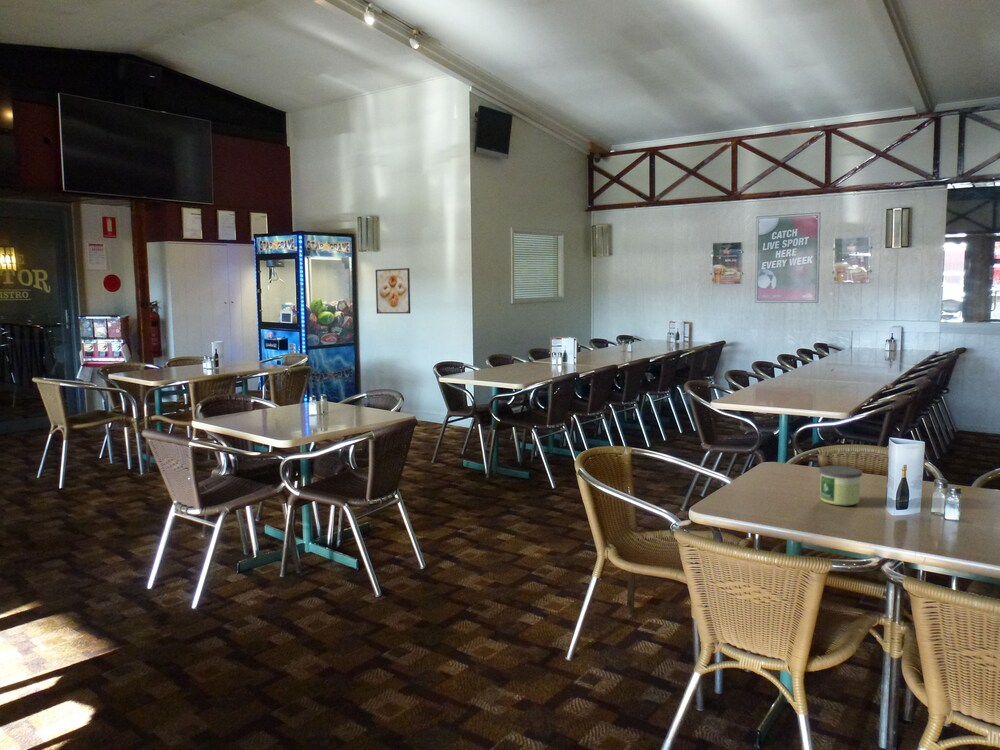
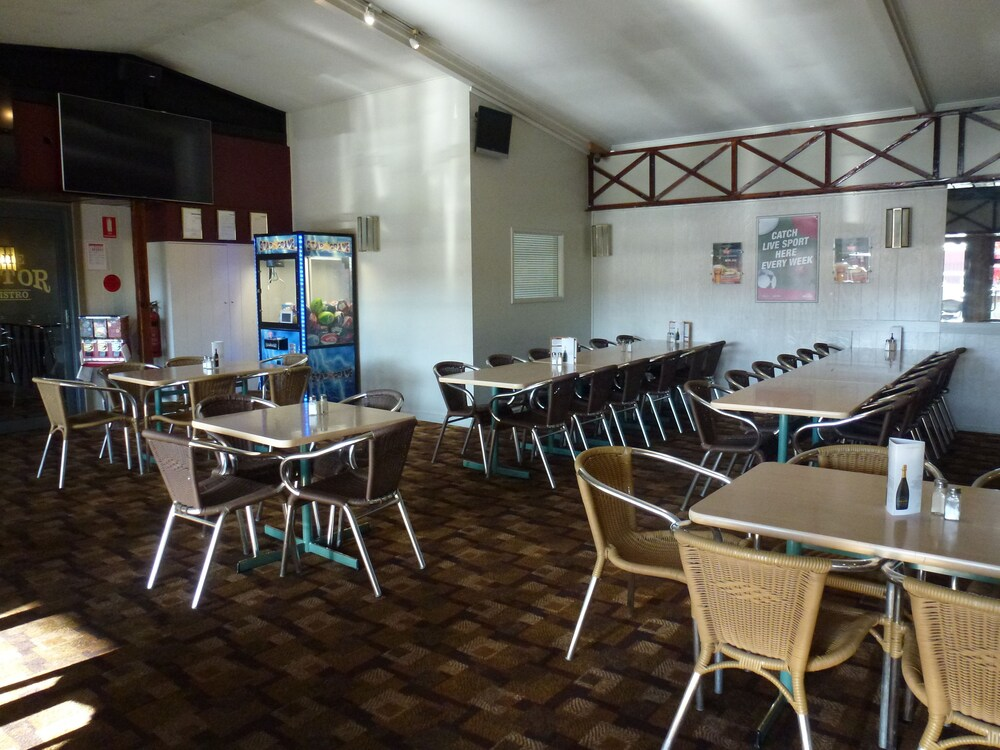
- candle (839, 485)
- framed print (392, 291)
